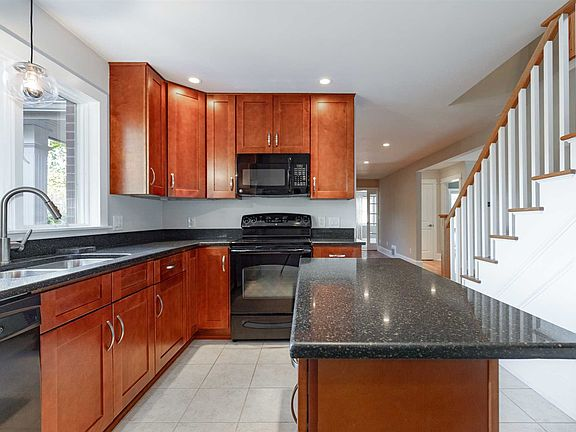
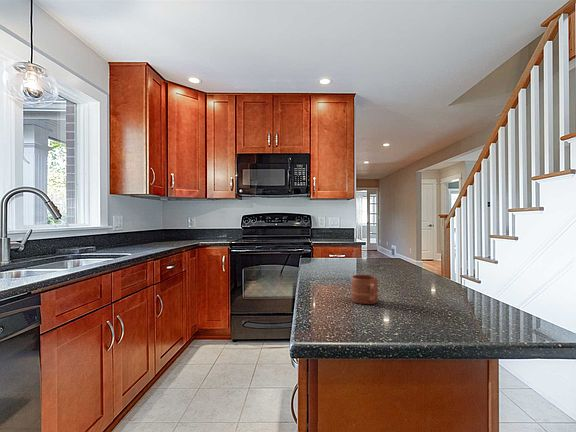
+ mug (366, 290)
